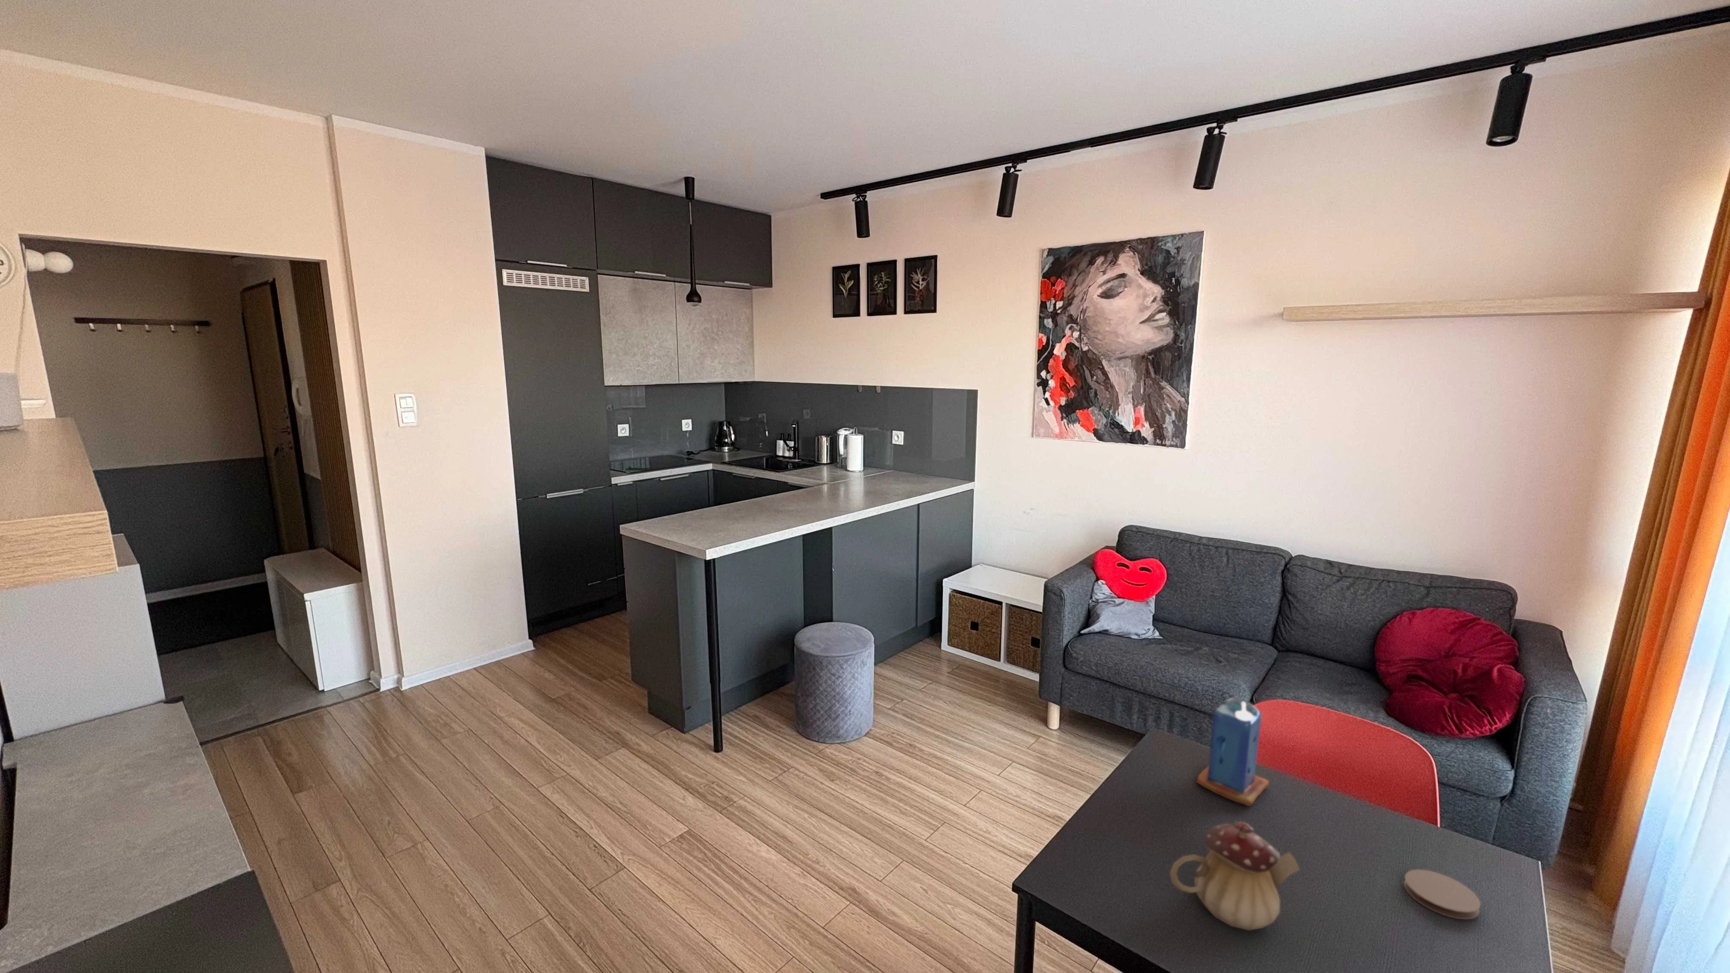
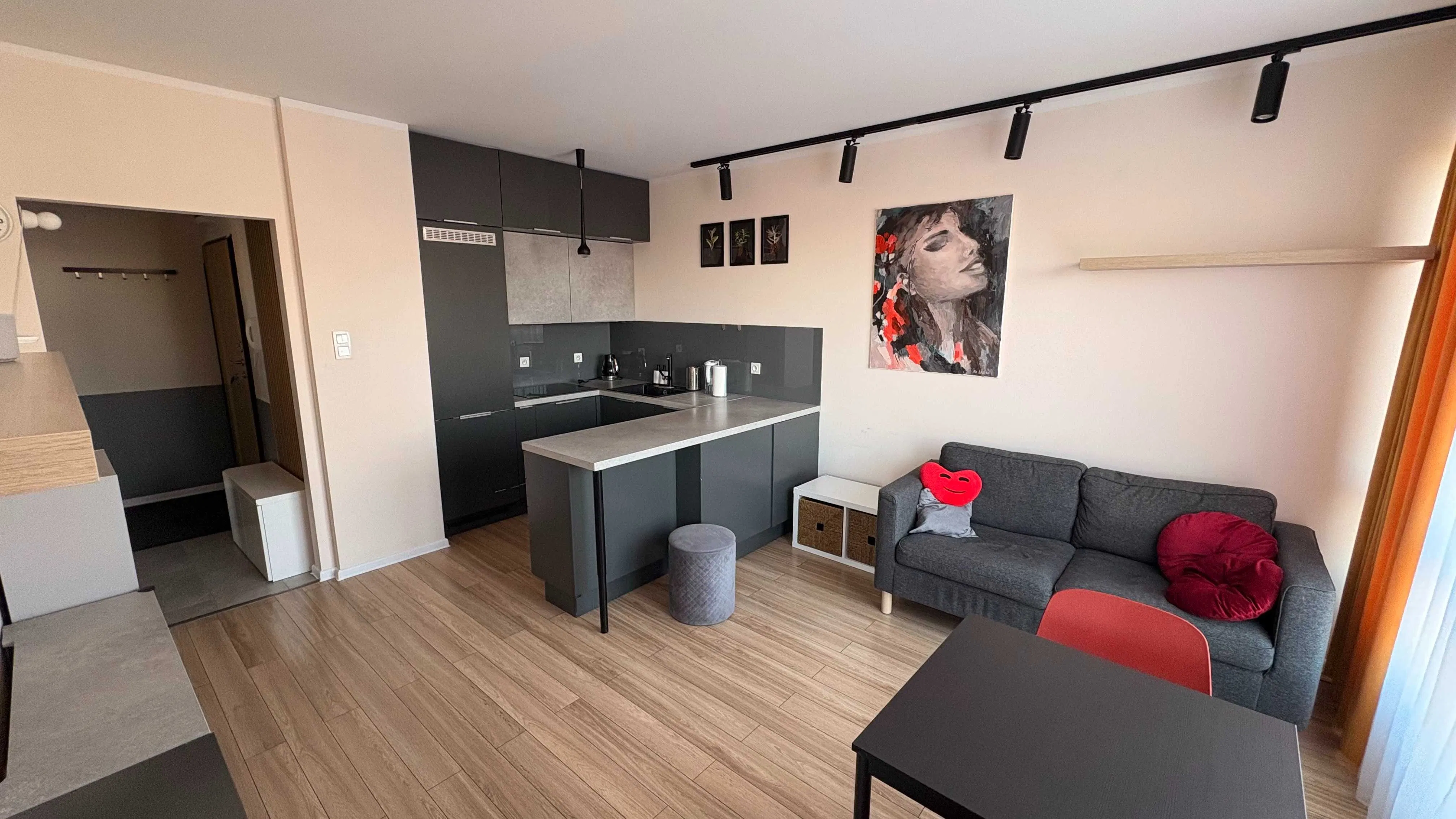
- coaster (1441, 893)
- teapot (1233, 865)
- candle (1237, 741)
